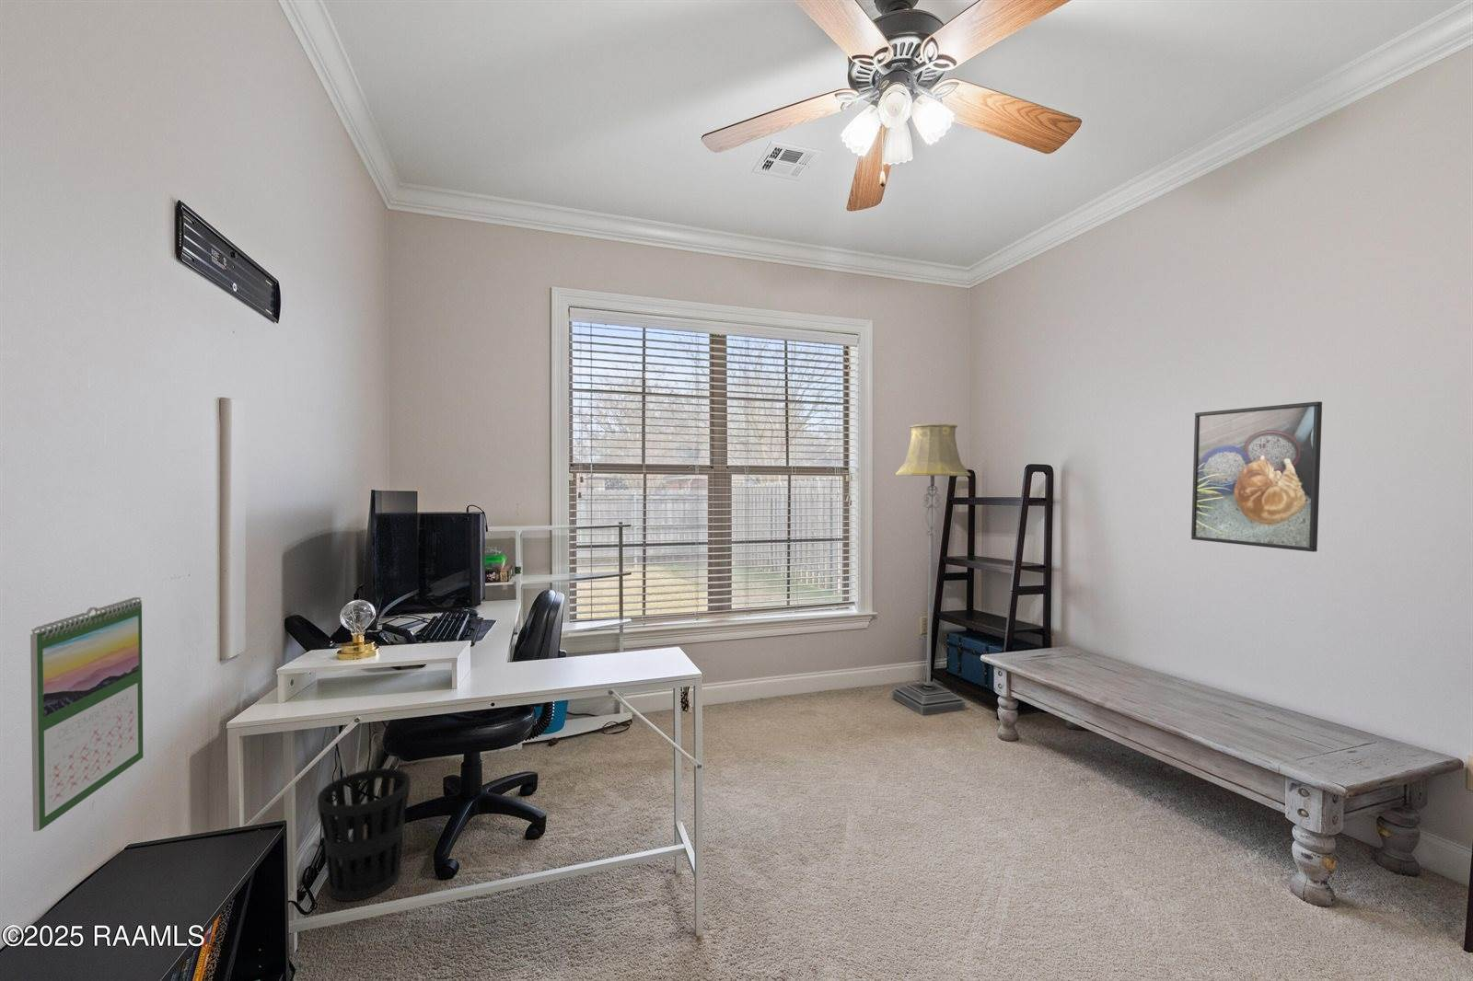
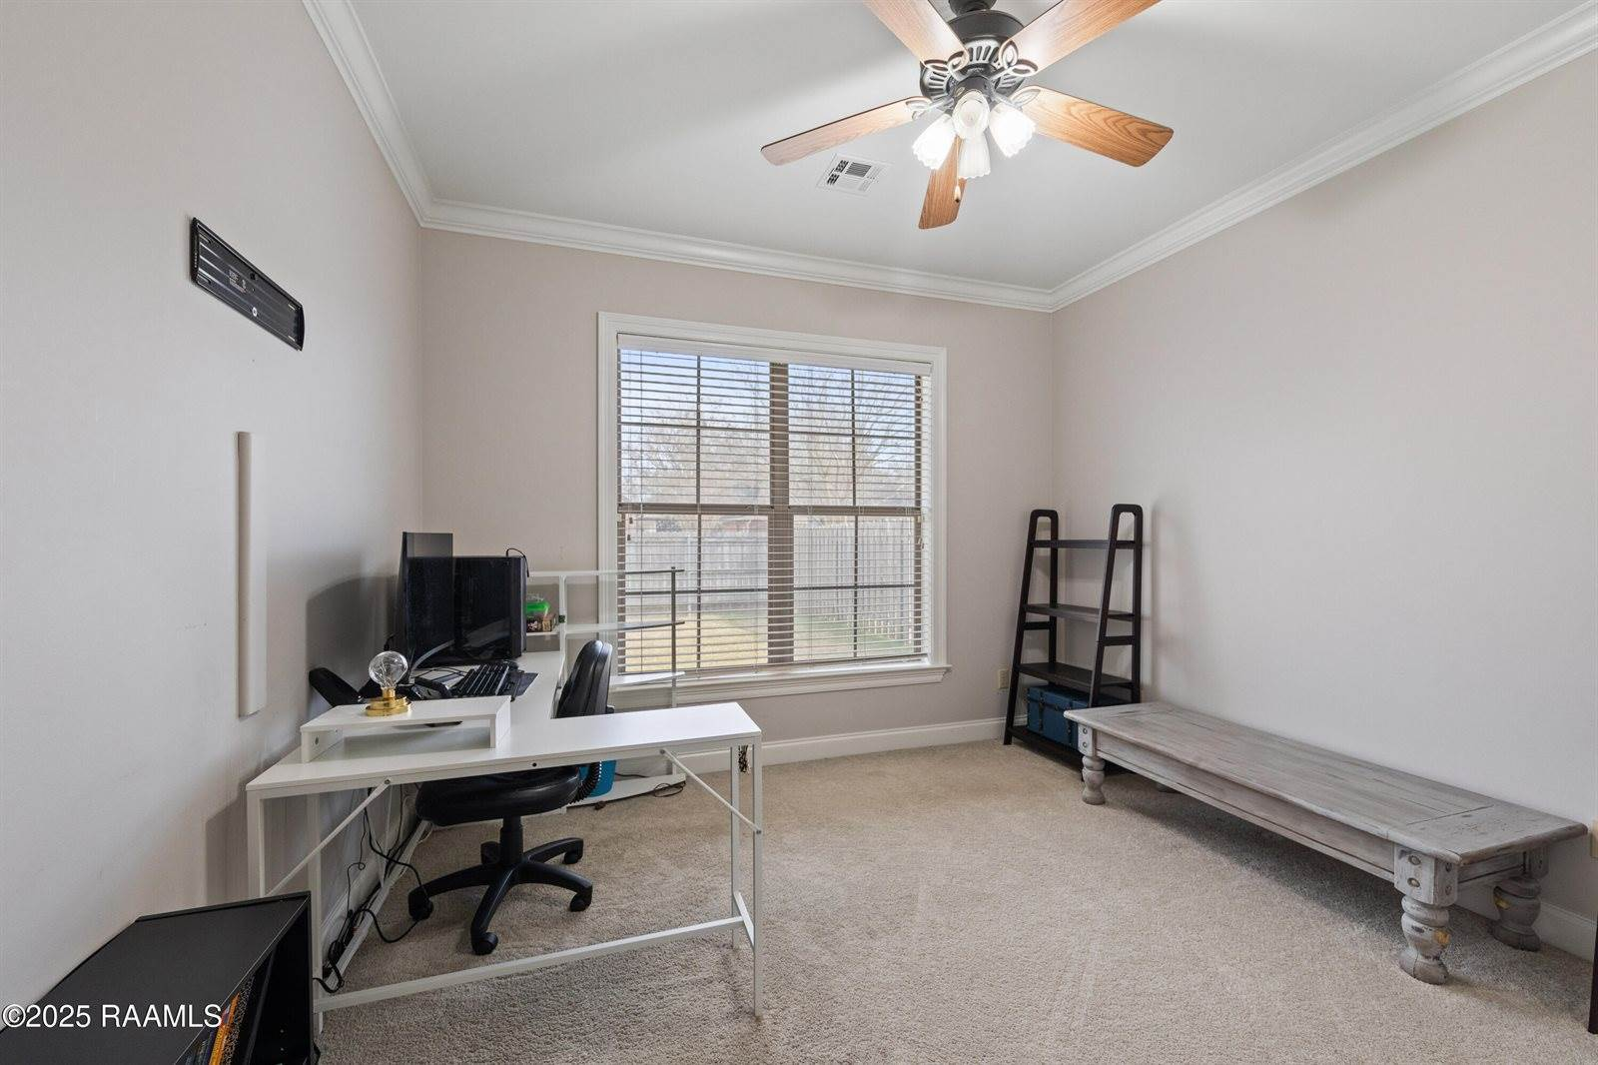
- wastebasket (367, 833)
- floor lamp (930, 565)
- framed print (1251, 476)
- calendar (93, 699)
